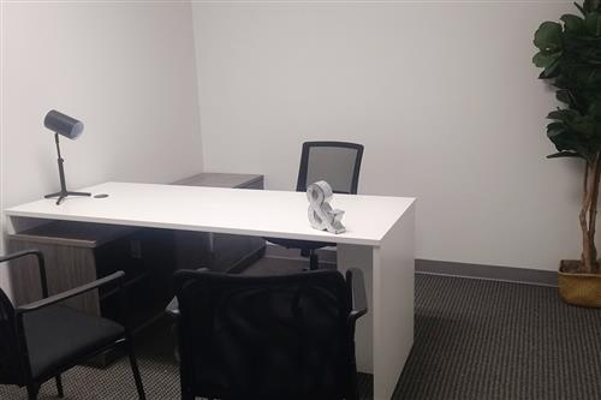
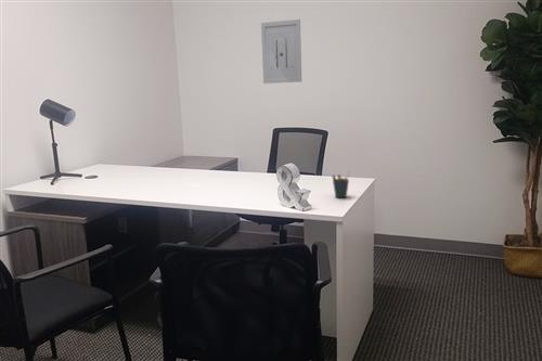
+ pen holder (340, 183)
+ wall art (281, 52)
